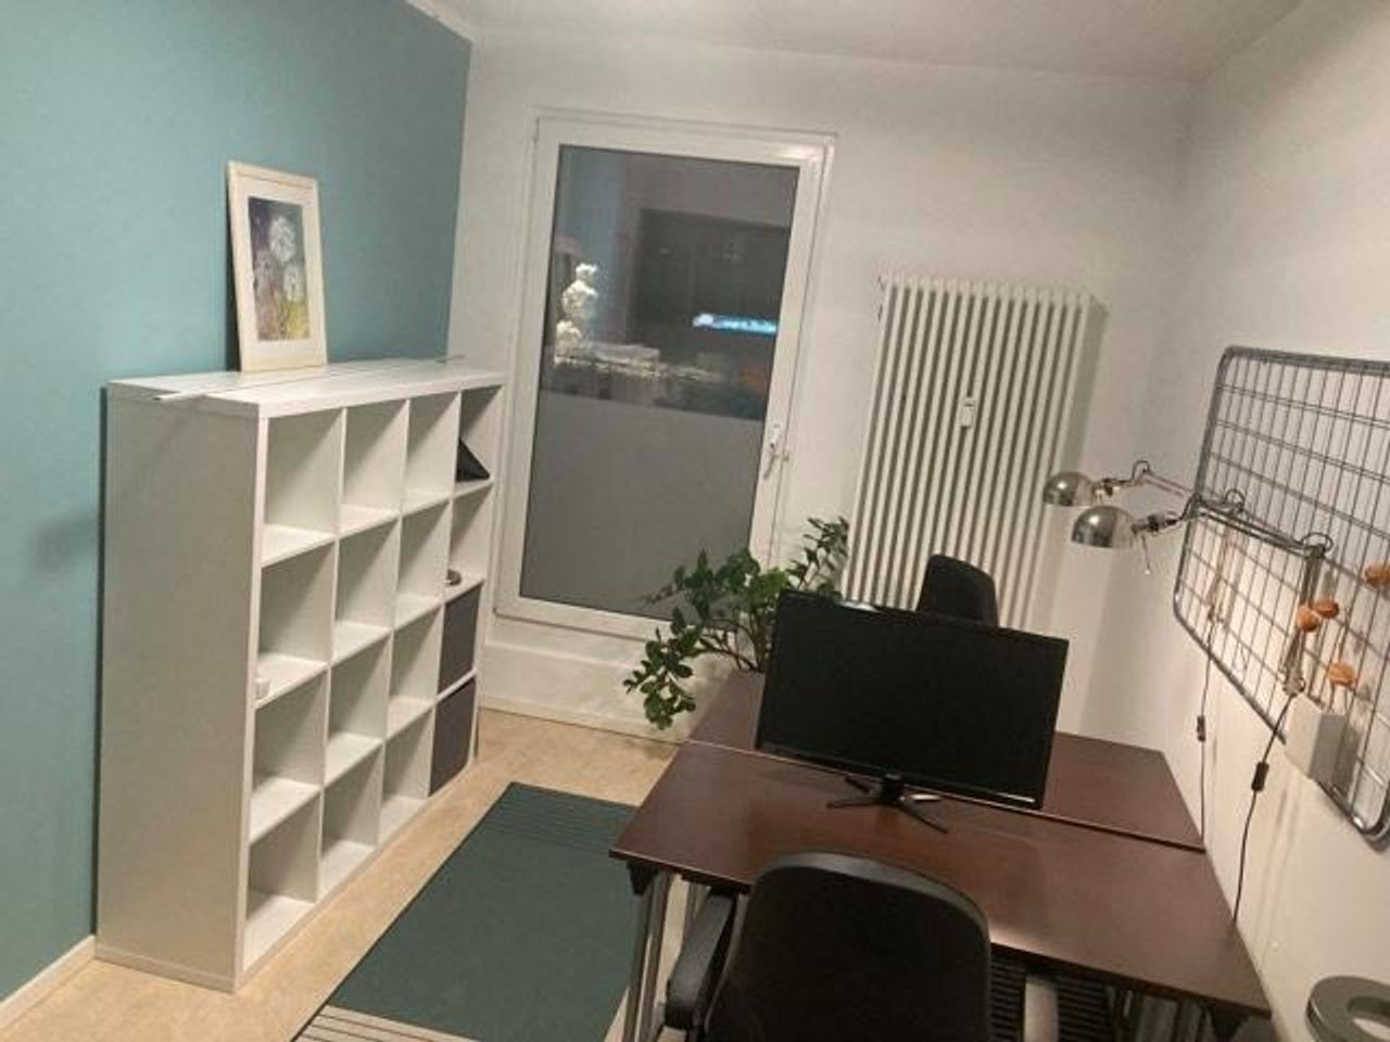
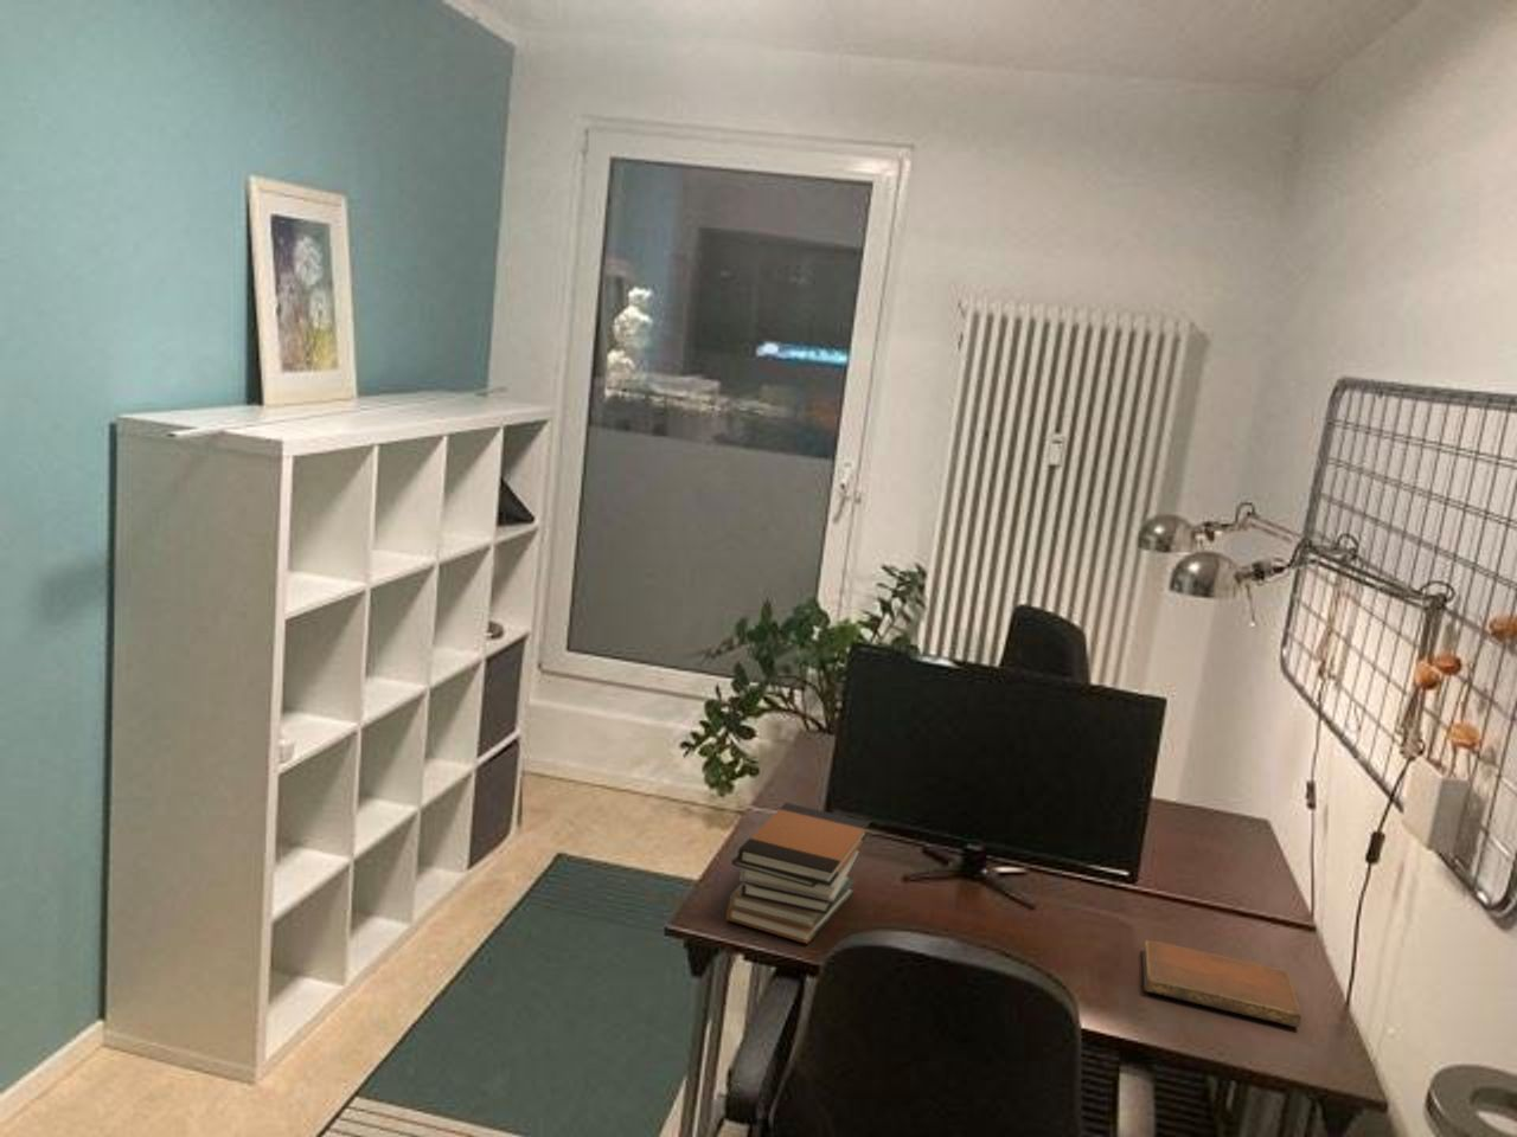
+ book stack (800, 869)
+ notebook (1217, 981)
